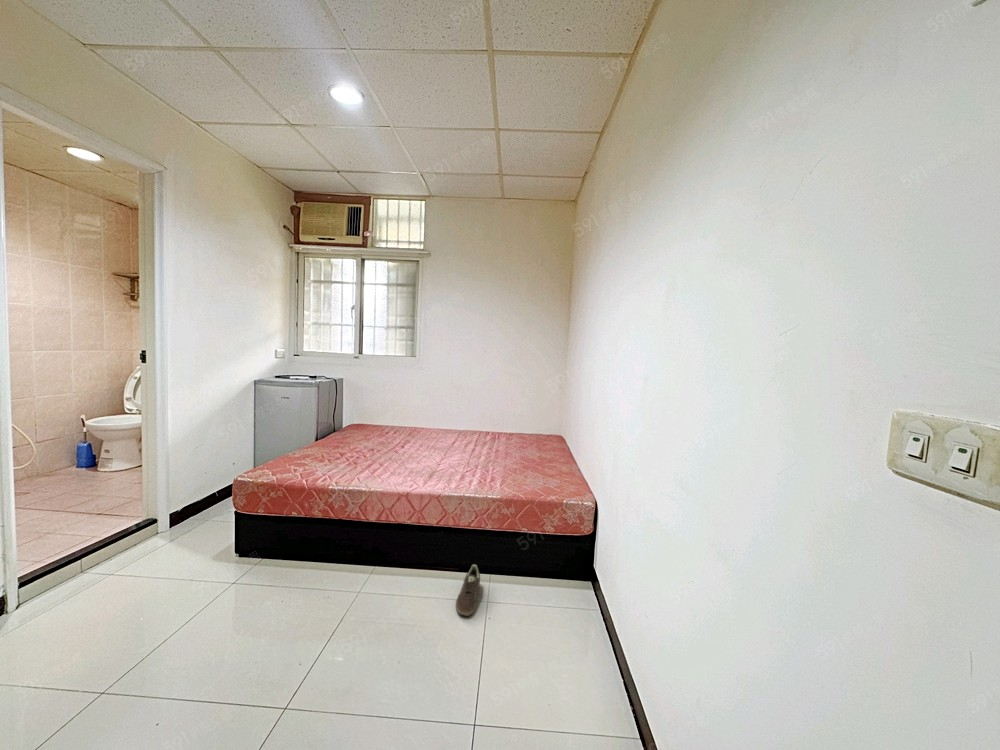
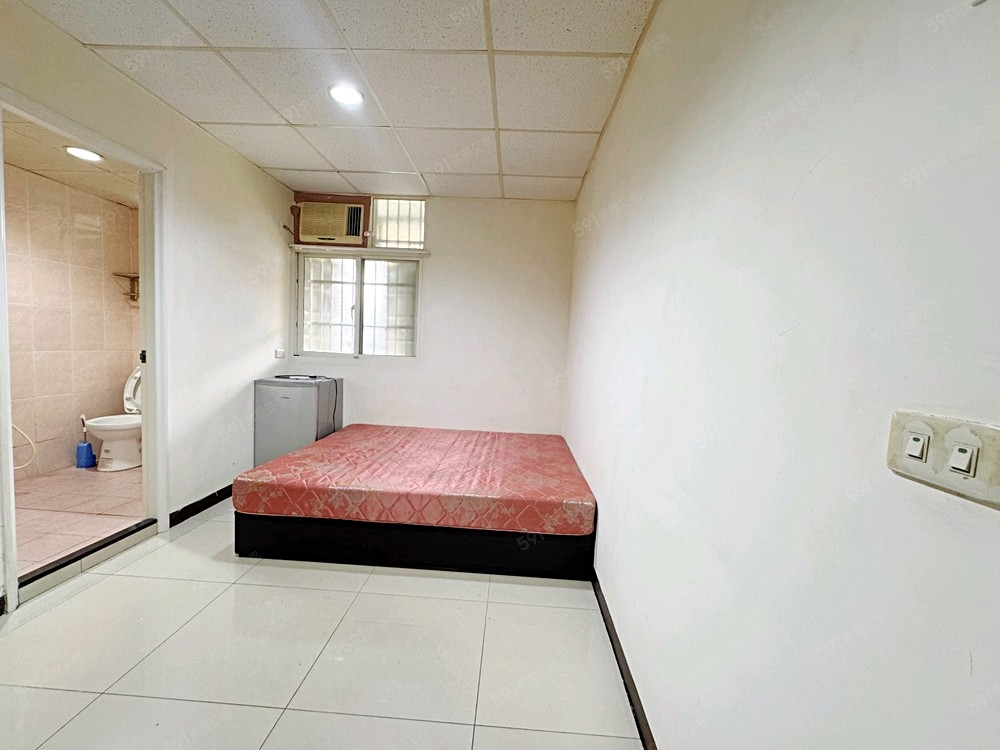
- sneaker (468, 588)
